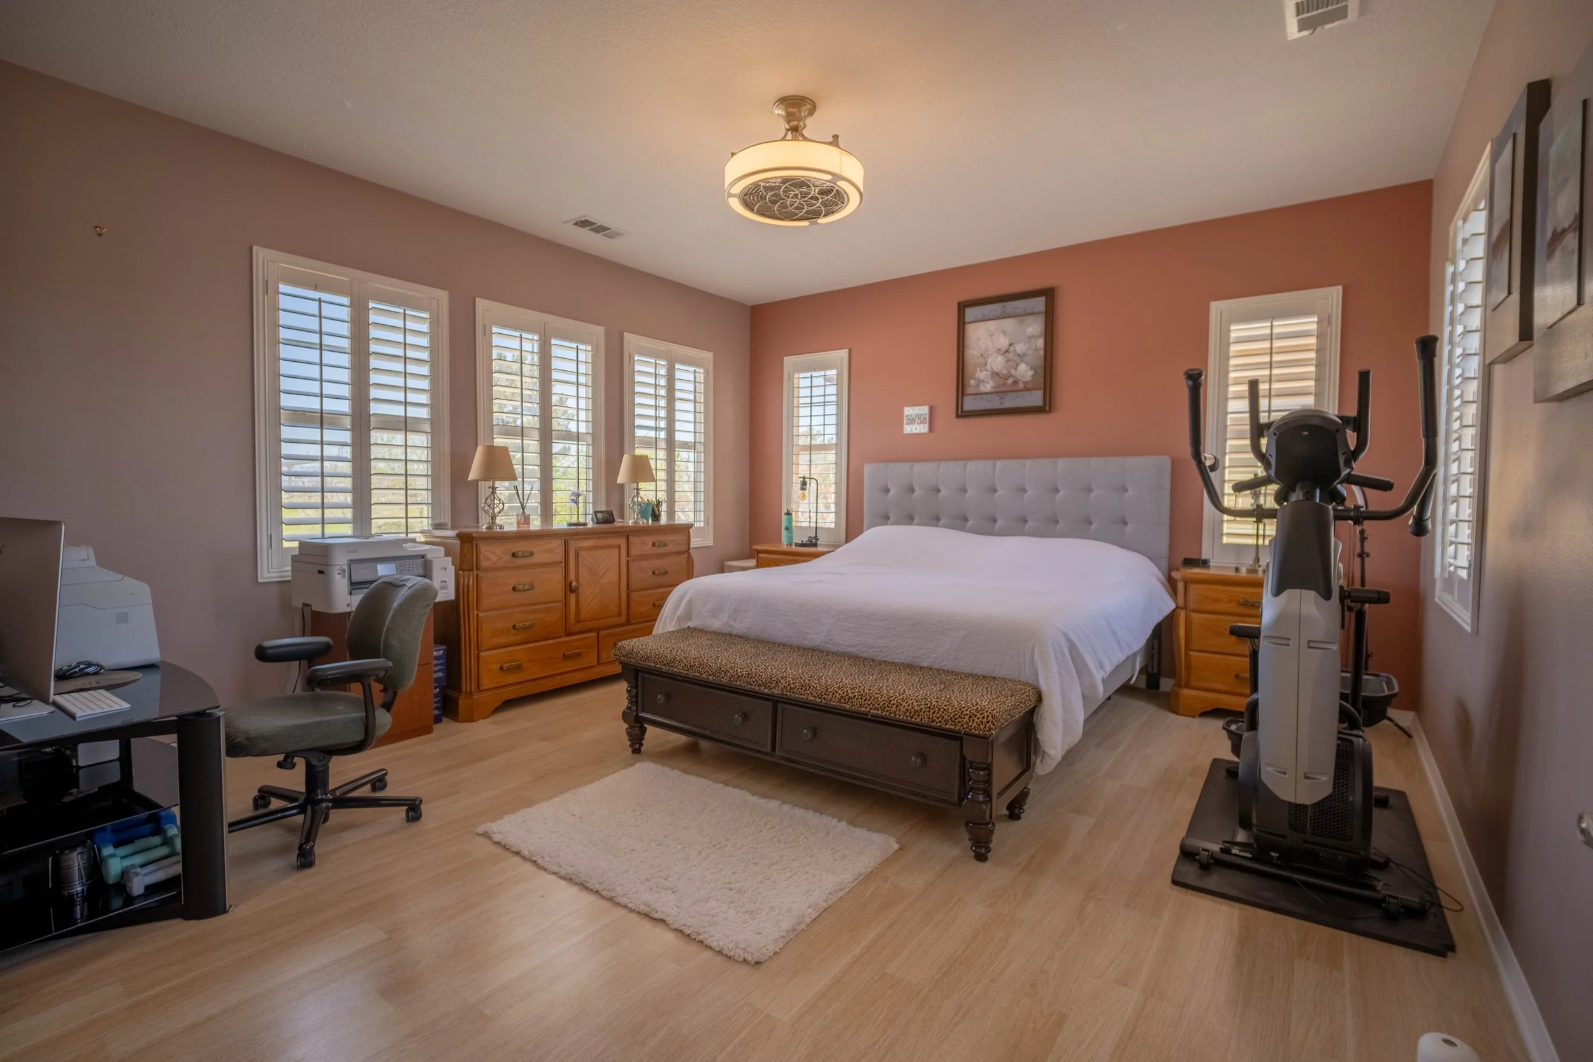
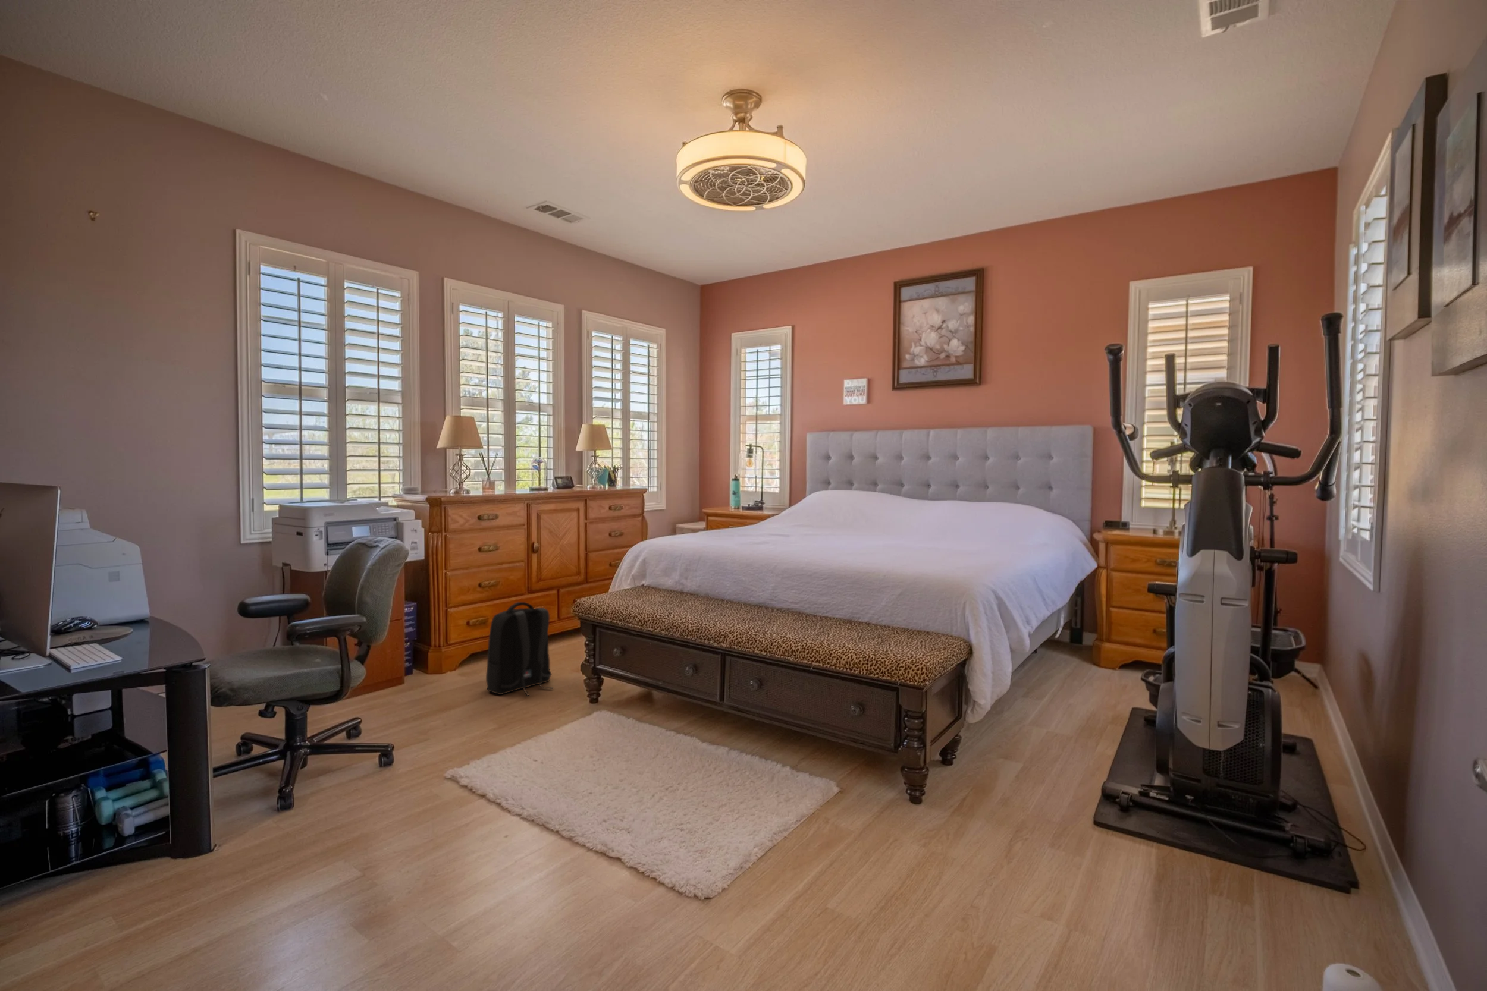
+ backpack (523, 645)
